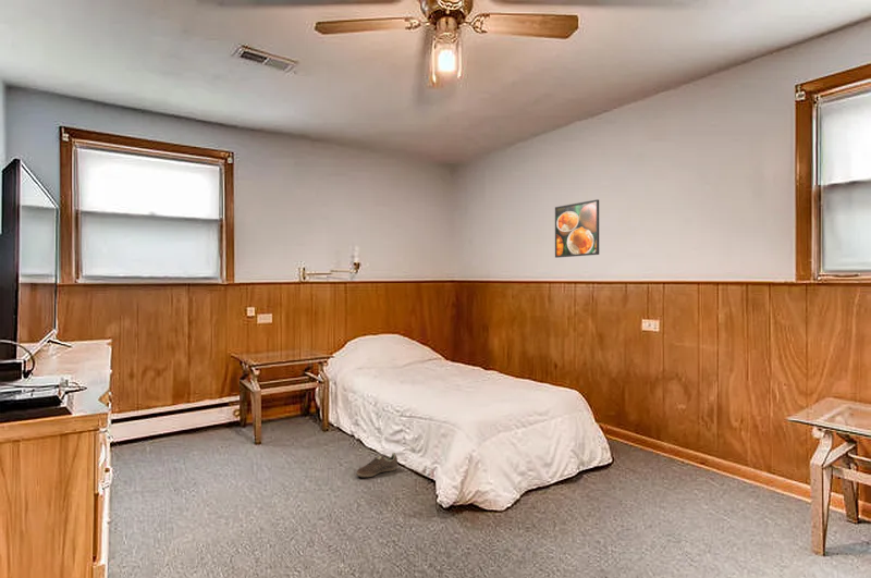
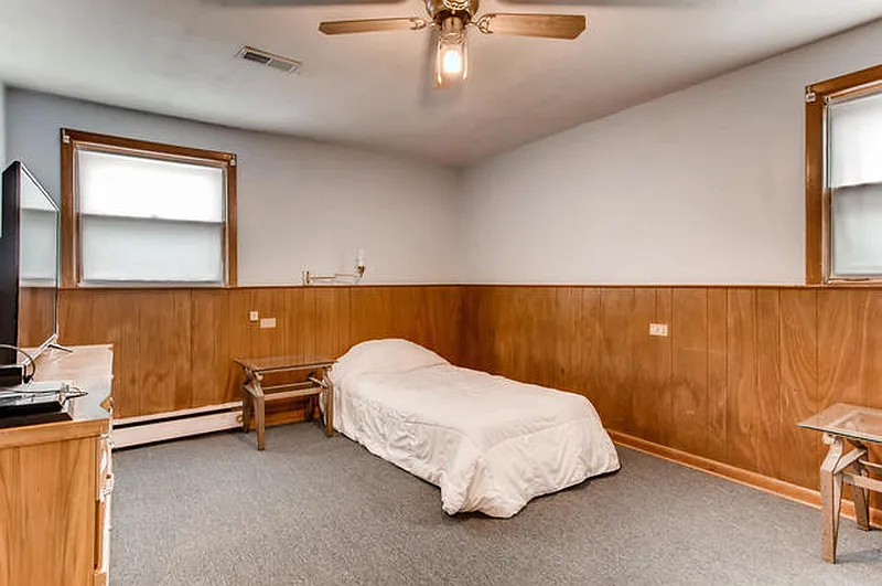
- sneaker (377, 464)
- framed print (576, 230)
